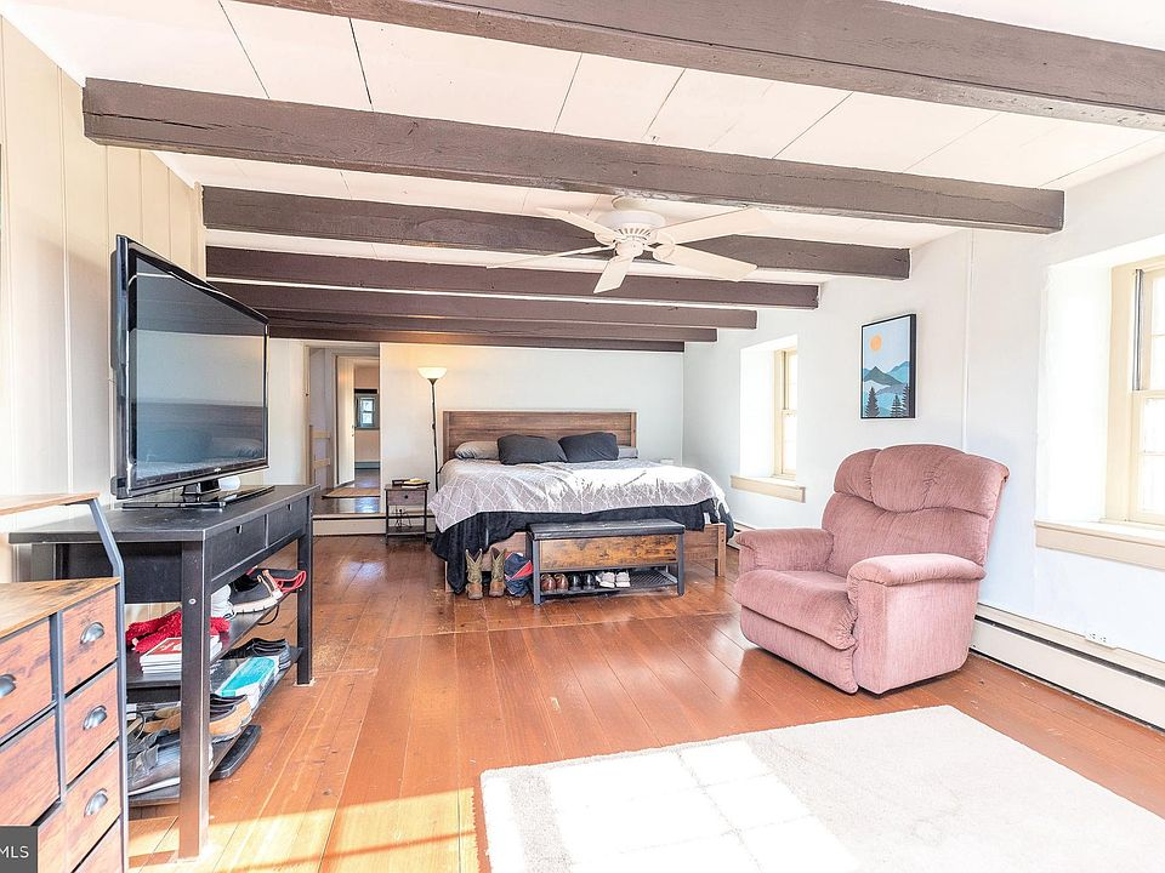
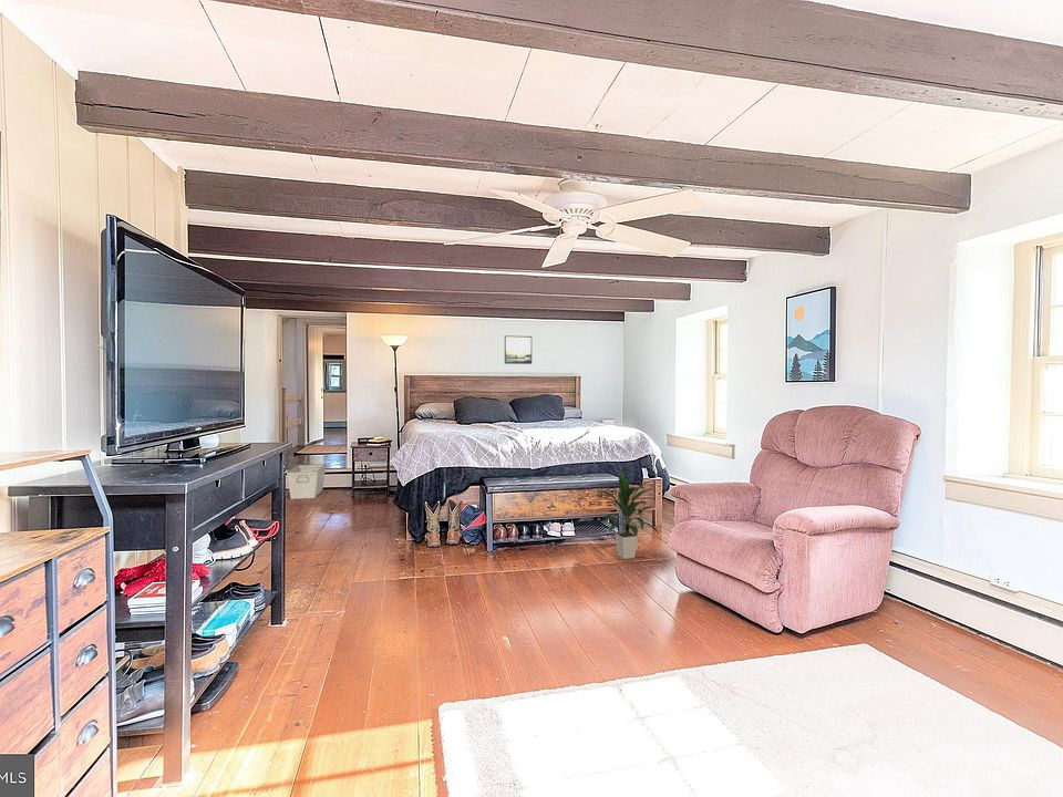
+ storage bin (307, 480)
+ indoor plant (629, 515)
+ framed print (518, 350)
